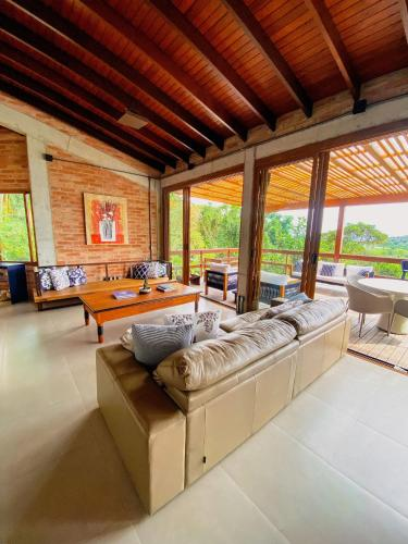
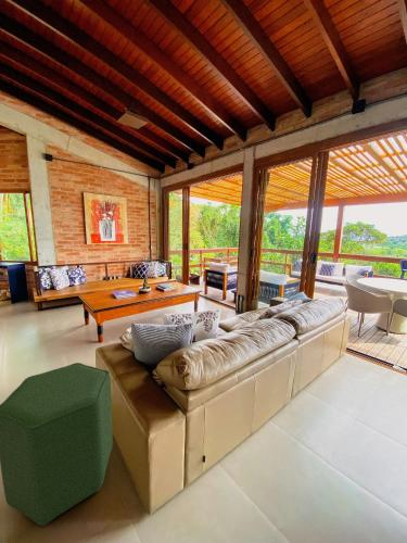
+ ottoman (62, 430)
